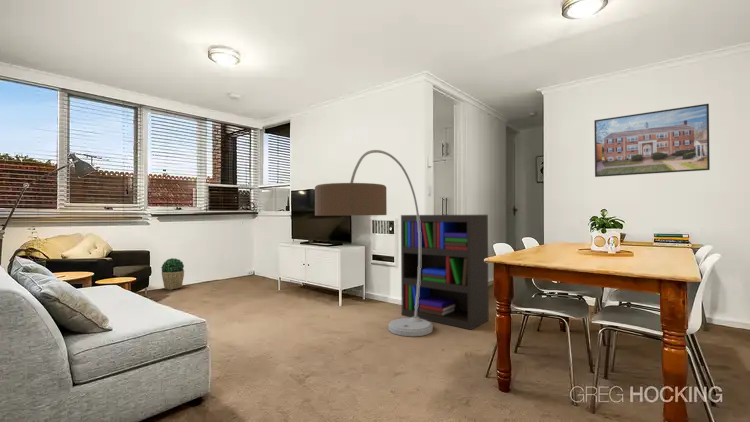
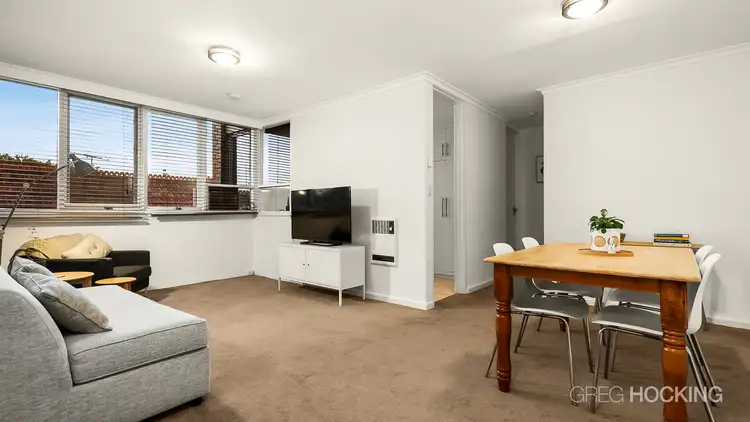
- floor lamp (383, 214)
- potted plant (172, 273)
- bookshelf (443, 266)
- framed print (647, 143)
